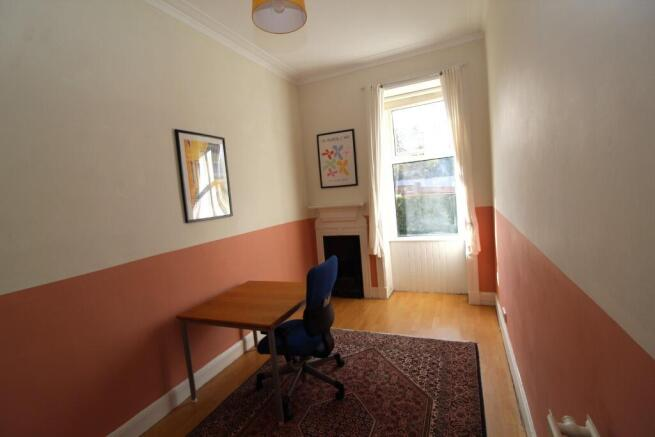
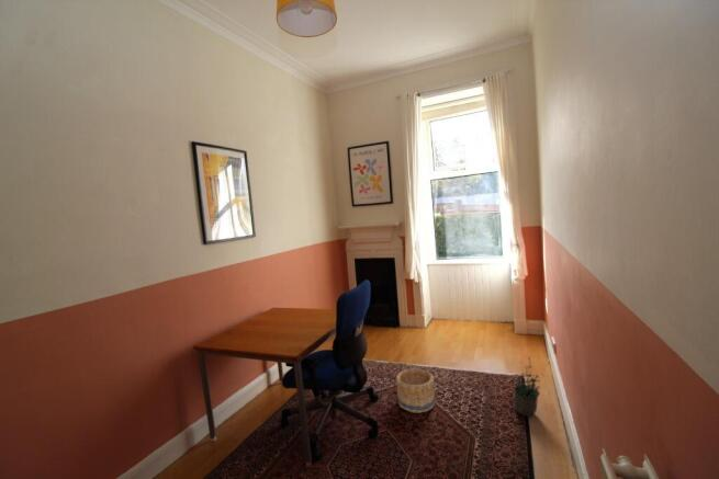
+ potted plant (527, 388)
+ basket (415, 389)
